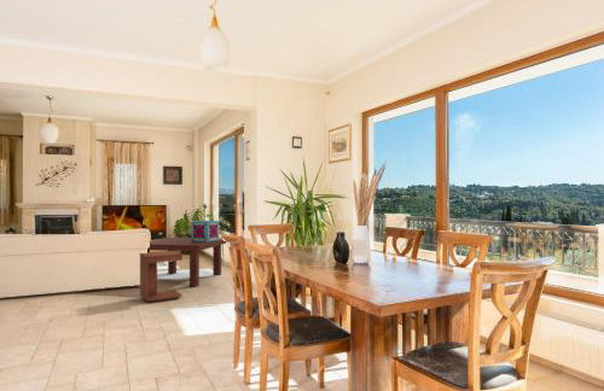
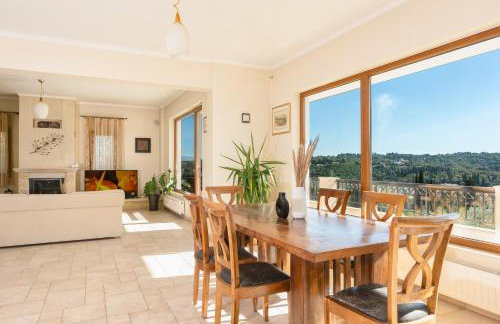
- coffee table (190, 259)
- side table (156, 275)
- decorative cube (204, 230)
